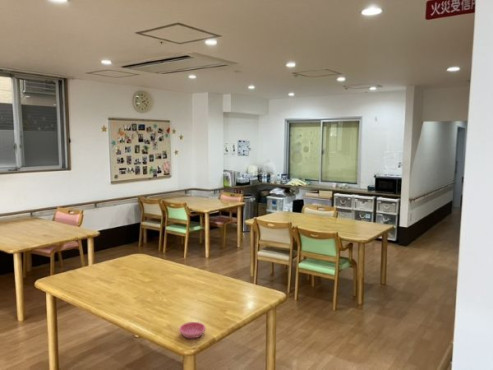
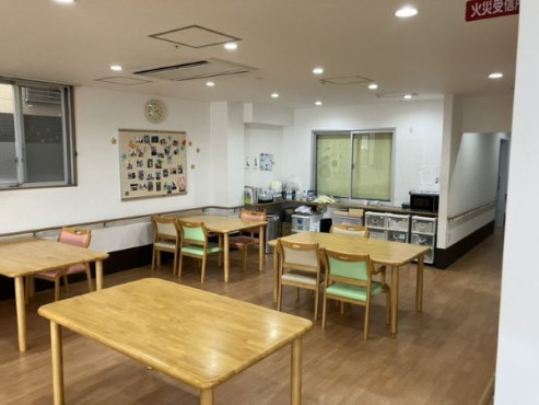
- saucer (192, 330)
